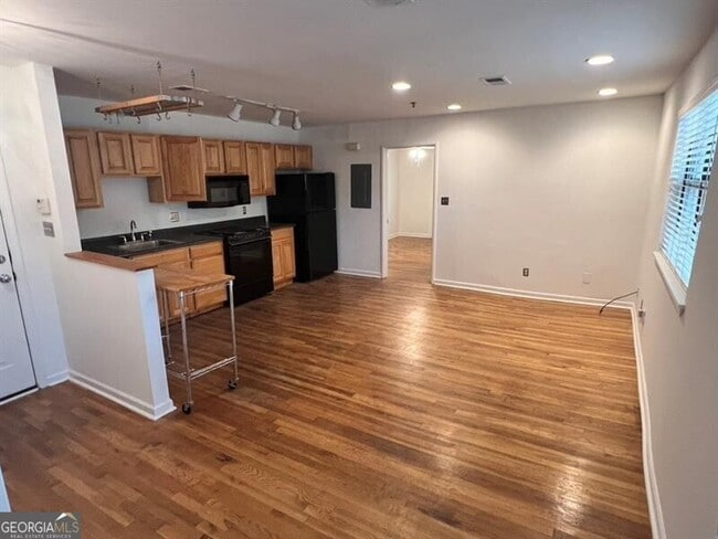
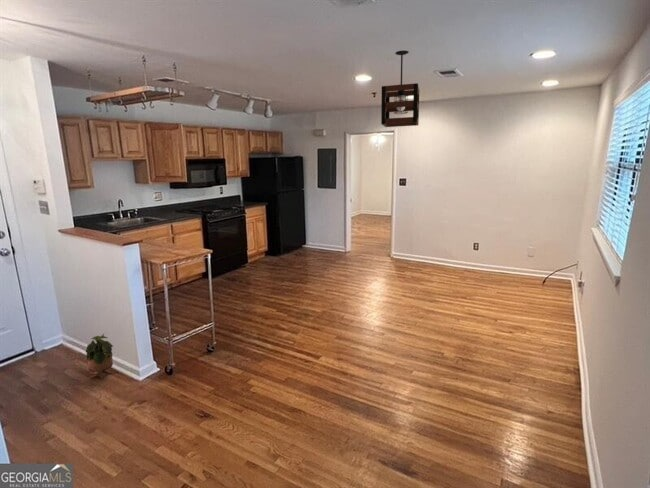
+ potted plant (100, 355)
+ pendant light (401, 89)
